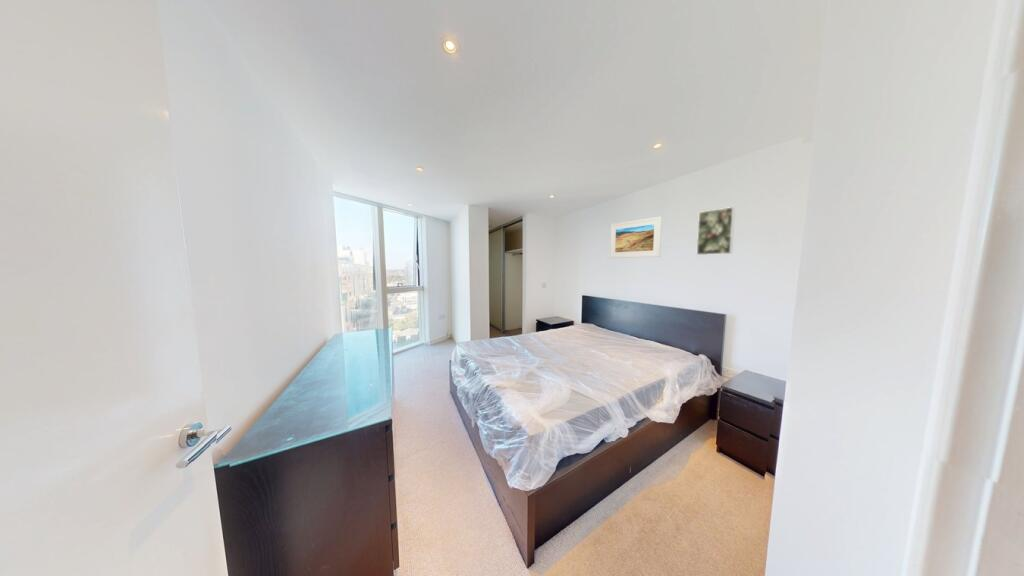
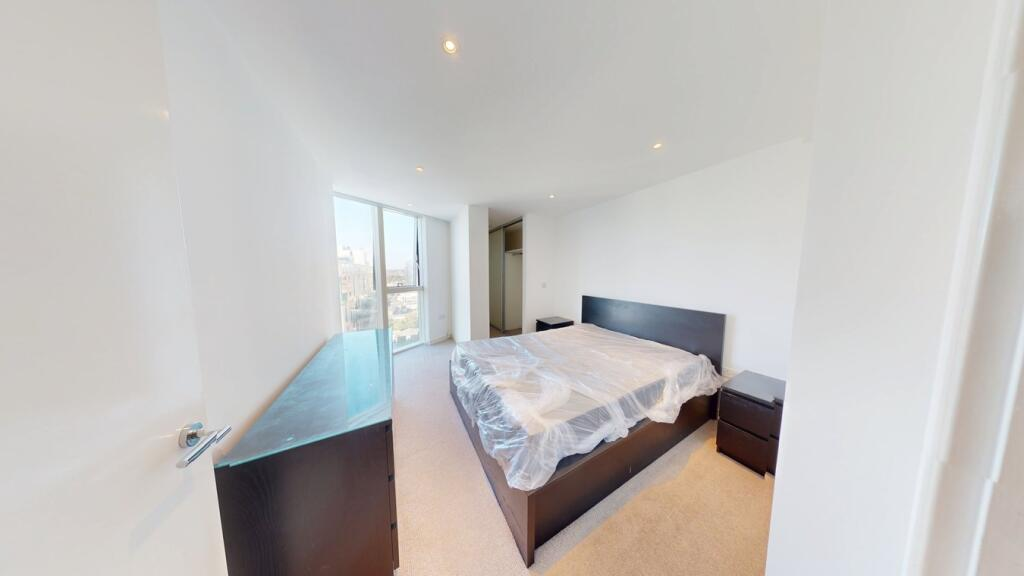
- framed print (714, 232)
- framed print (633, 239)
